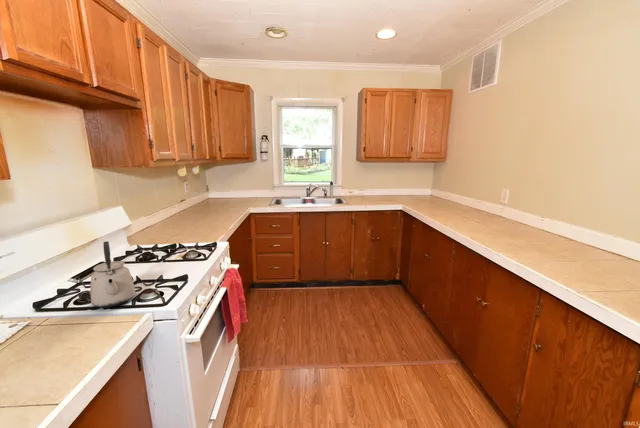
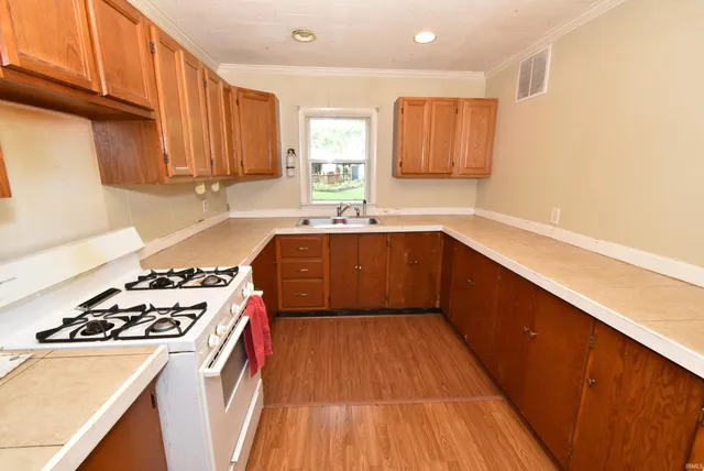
- kettle (110, 275)
